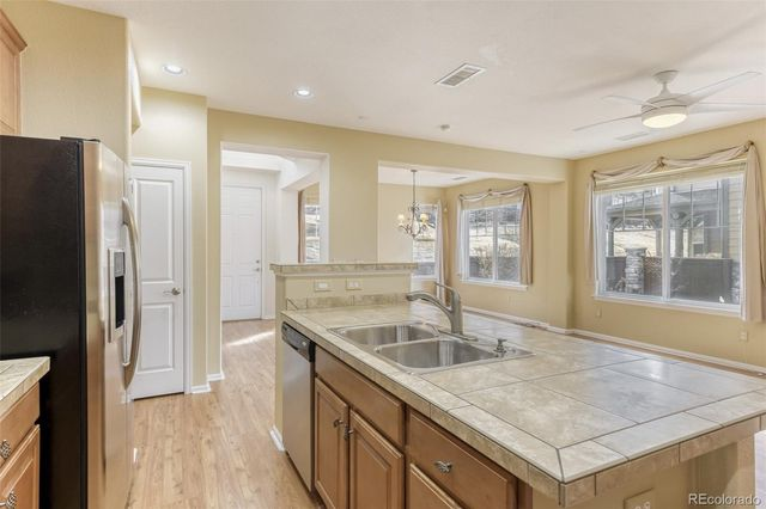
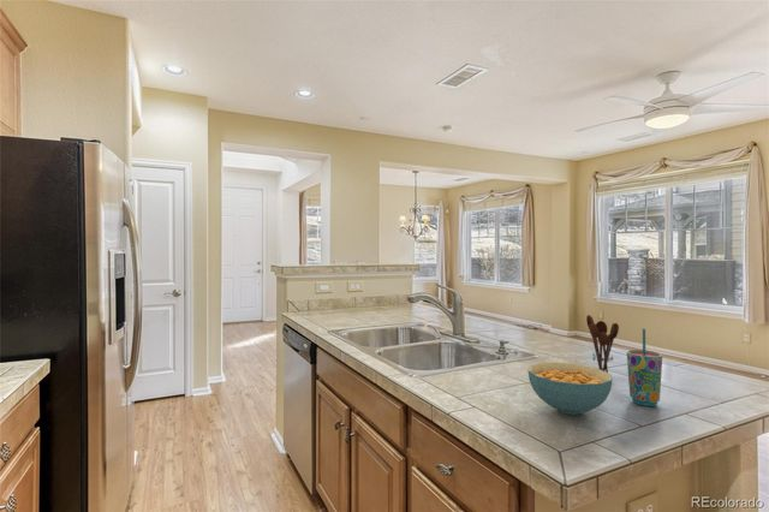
+ cup (644, 365)
+ utensil holder (601, 346)
+ cereal bowl (568, 391)
